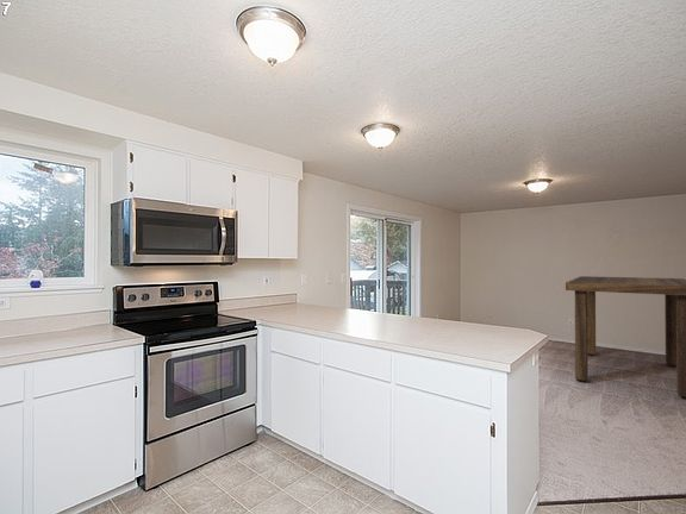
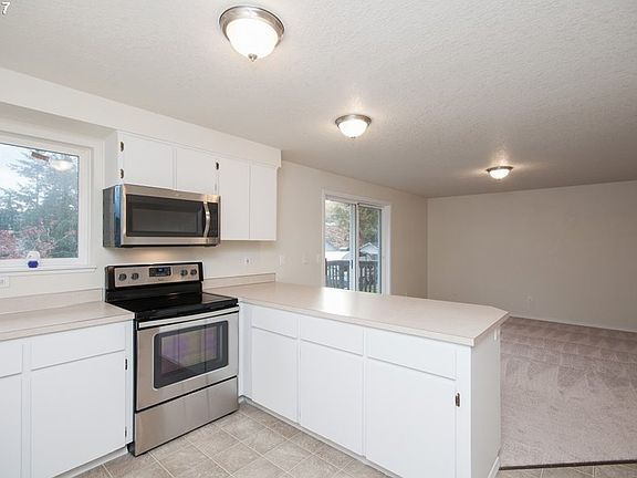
- dining table (594, 326)
